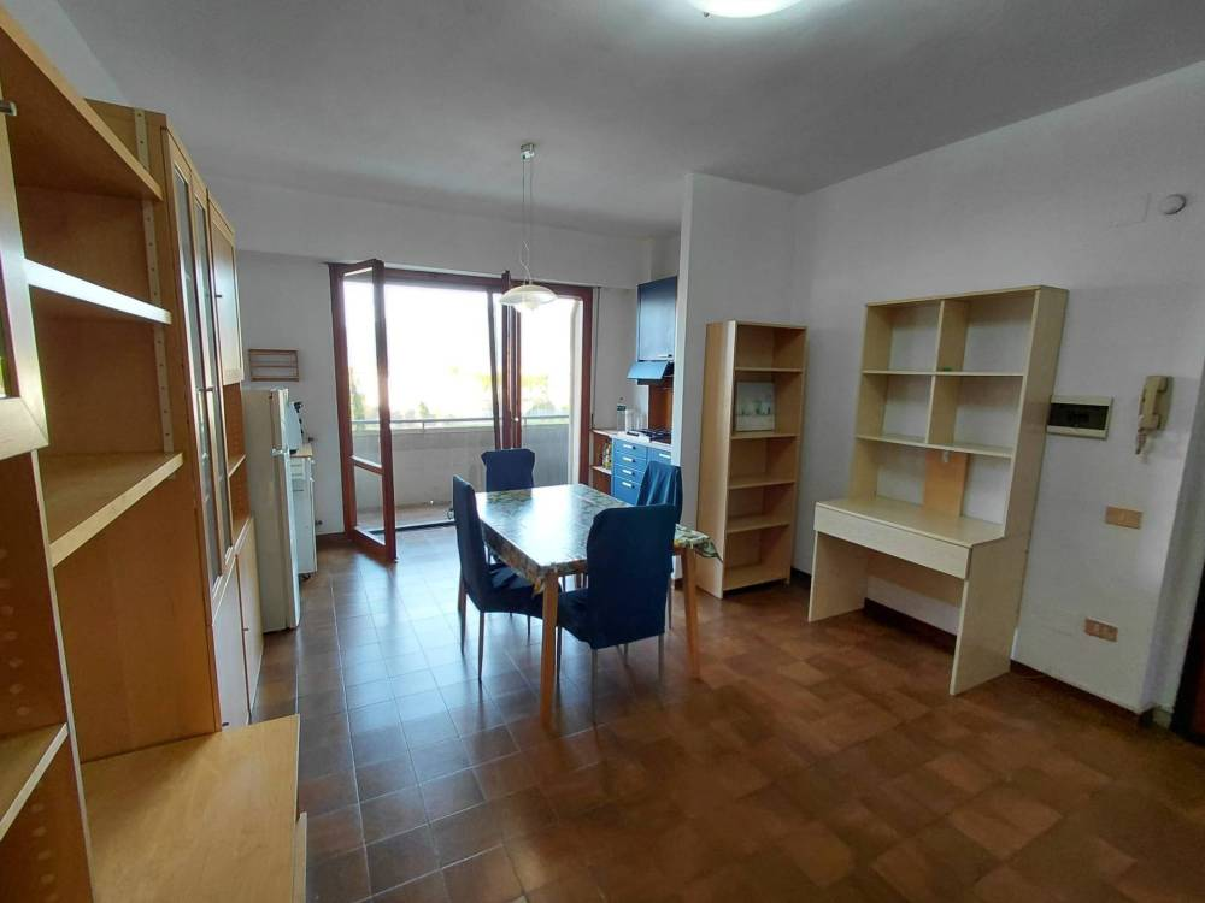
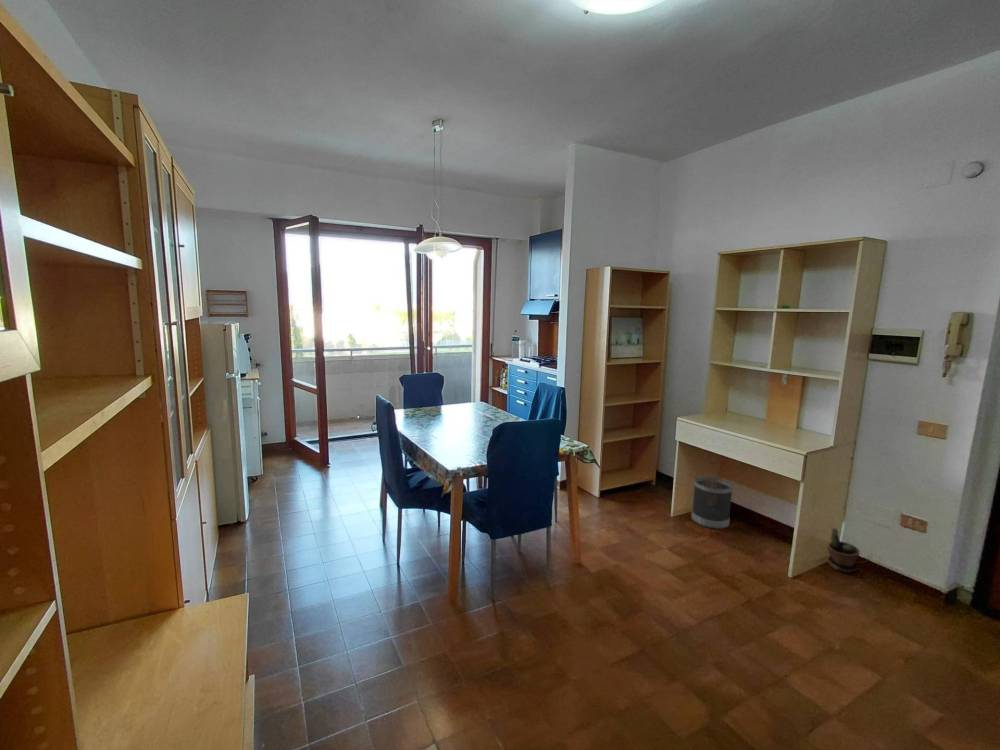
+ potted plant (843, 549)
+ wastebasket (711, 502)
